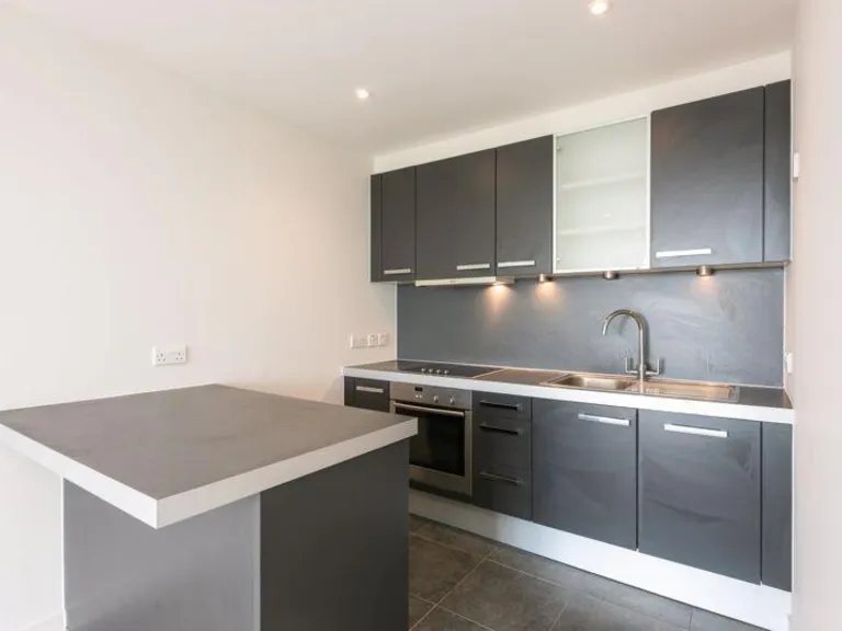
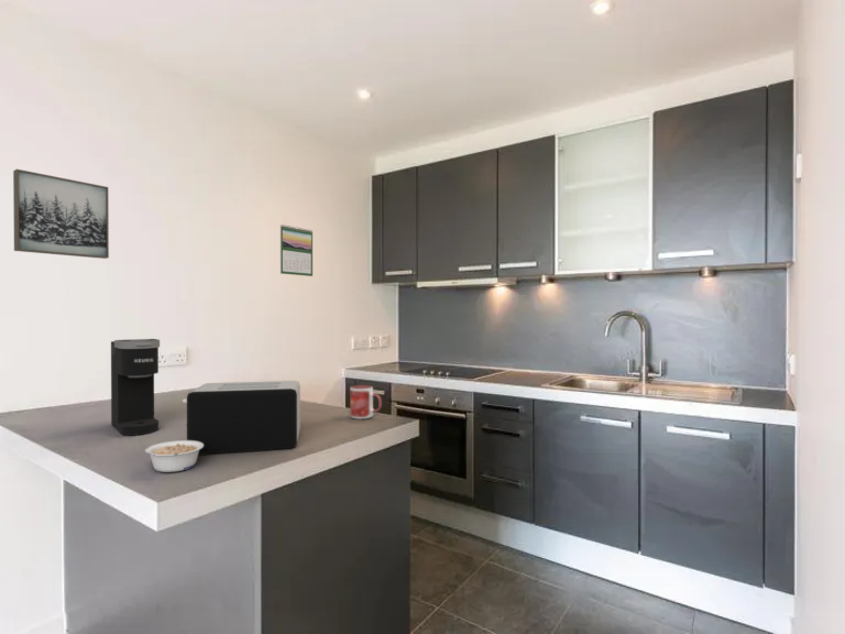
+ mug (365, 402)
+ coffee maker (134, 383)
+ legume (176, 455)
+ wall art (64, 217)
+ toaster (248, 414)
+ calendar (296, 250)
